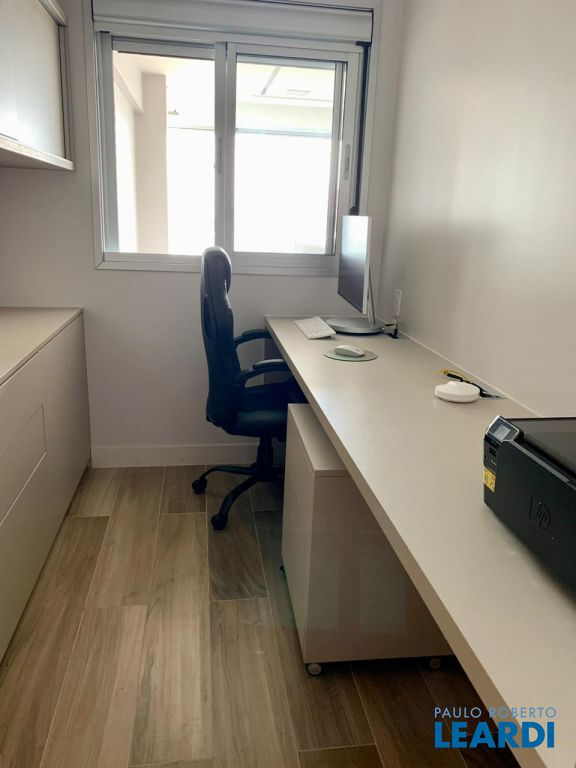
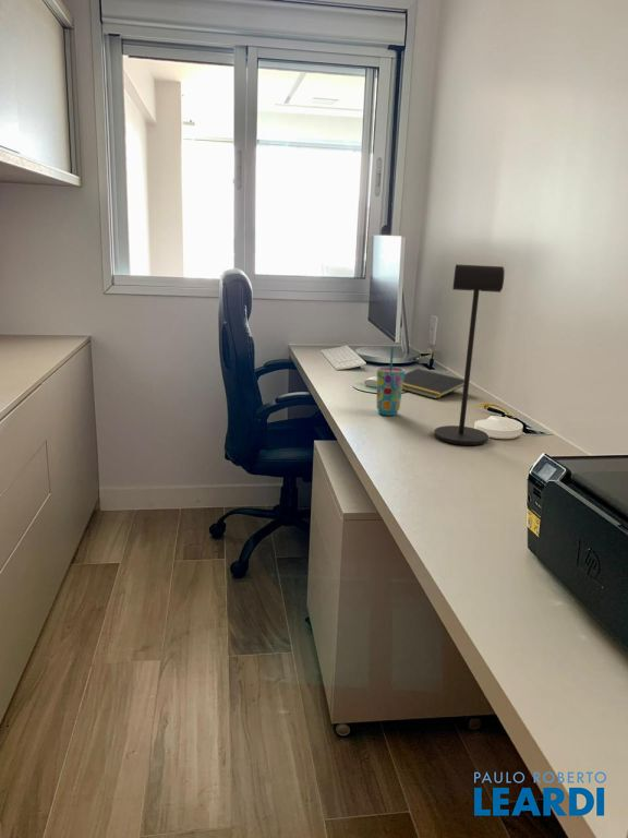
+ cup (389, 380)
+ notepad (426, 382)
+ desk lamp (469, 355)
